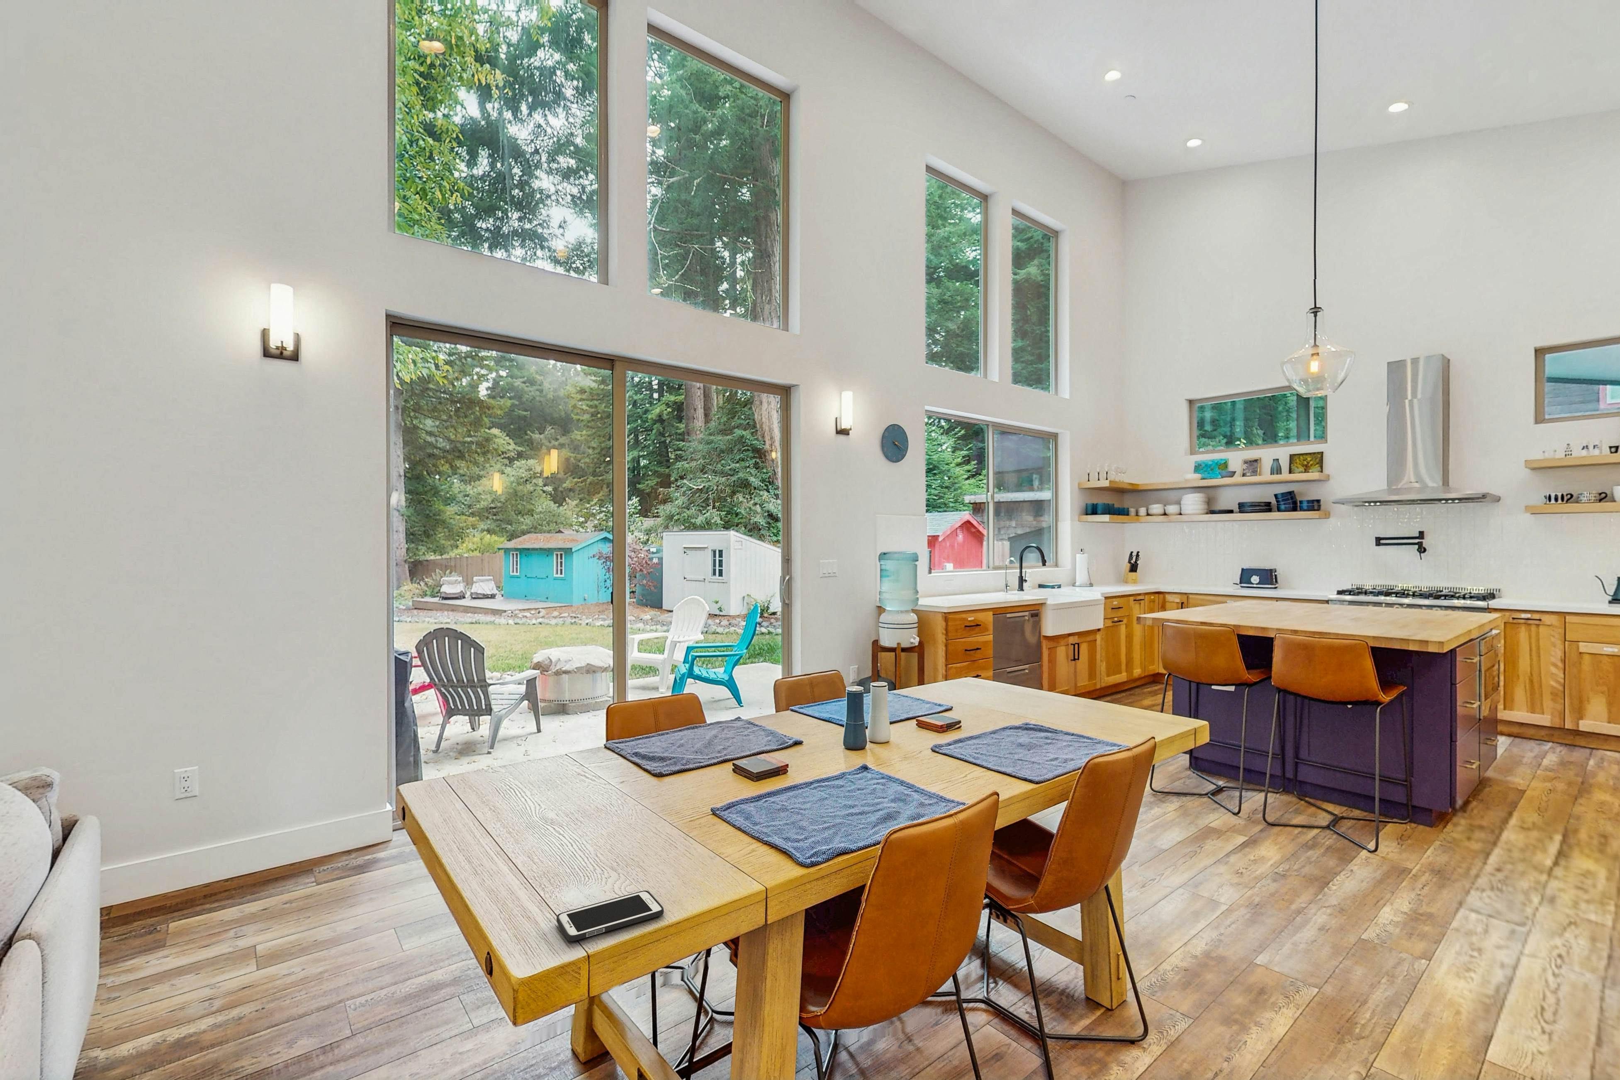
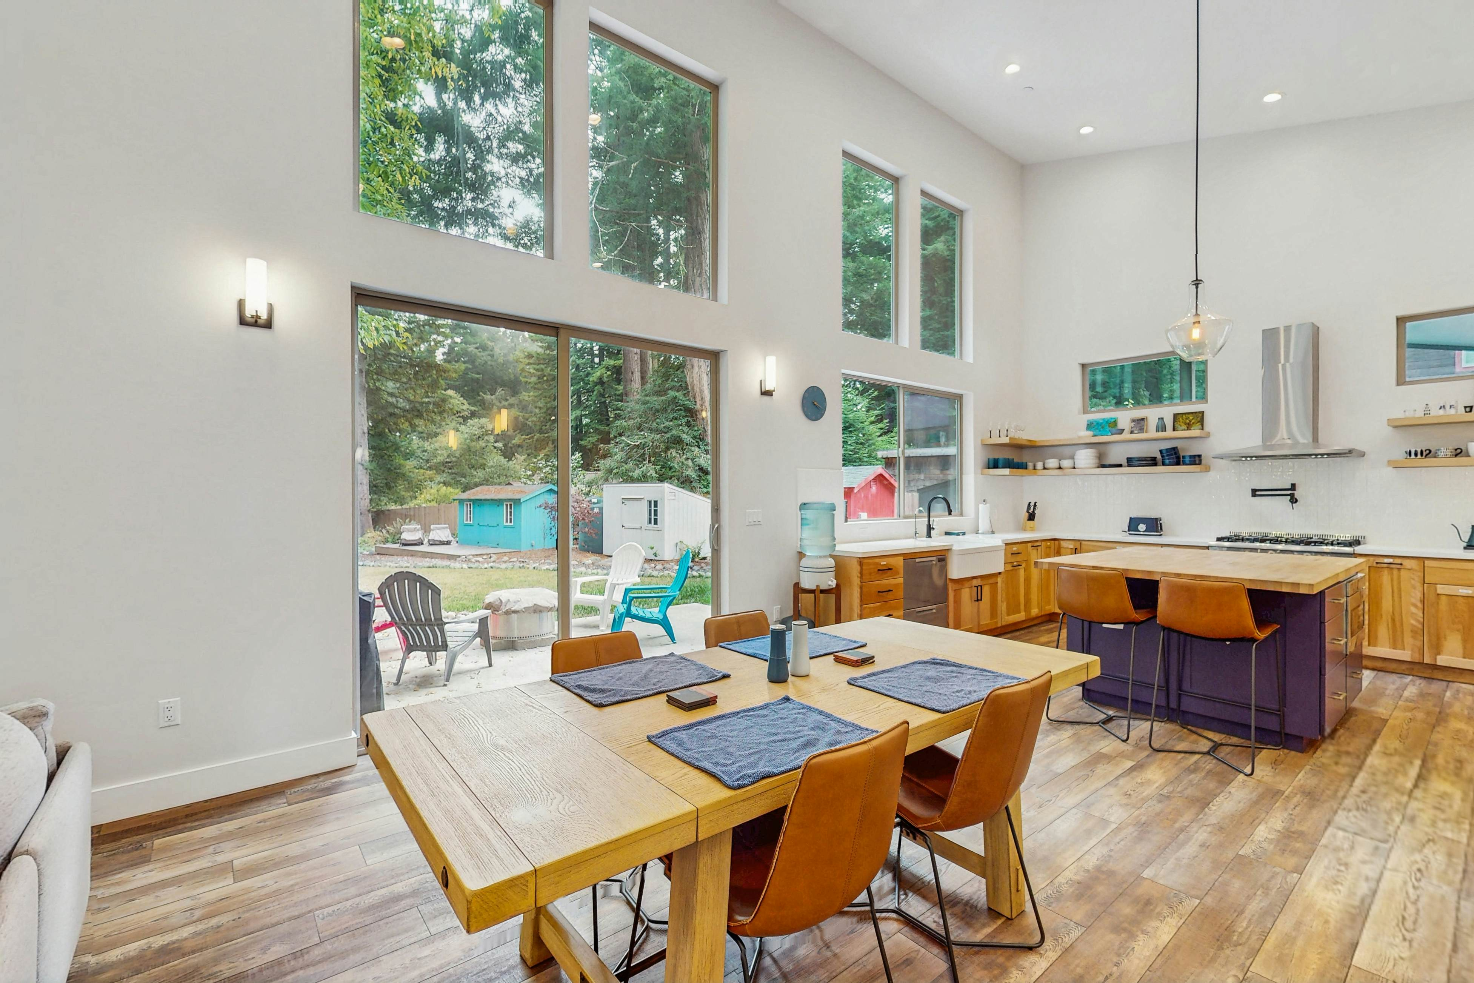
- cell phone (610, 915)
